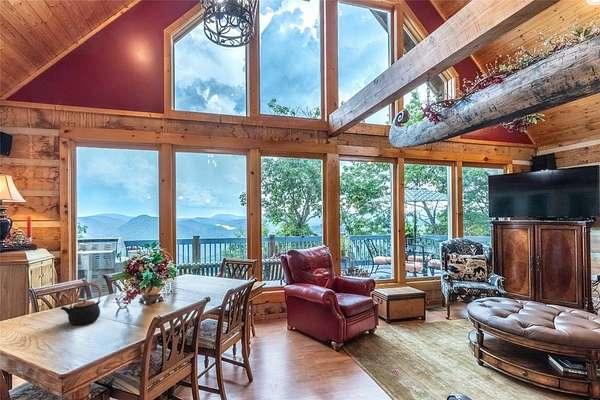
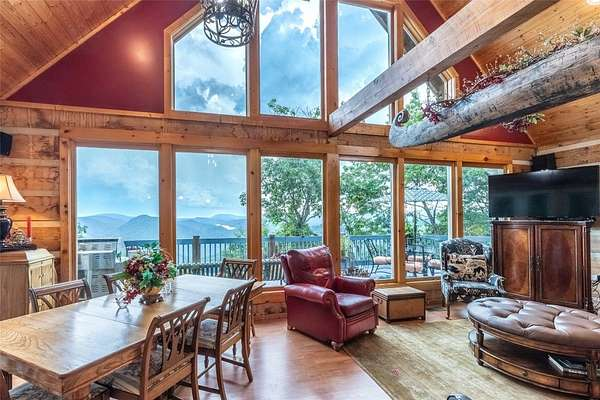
- teapot (81, 302)
